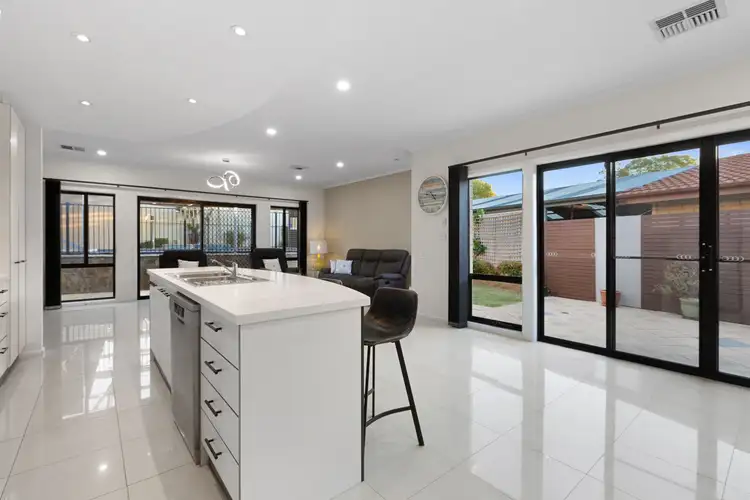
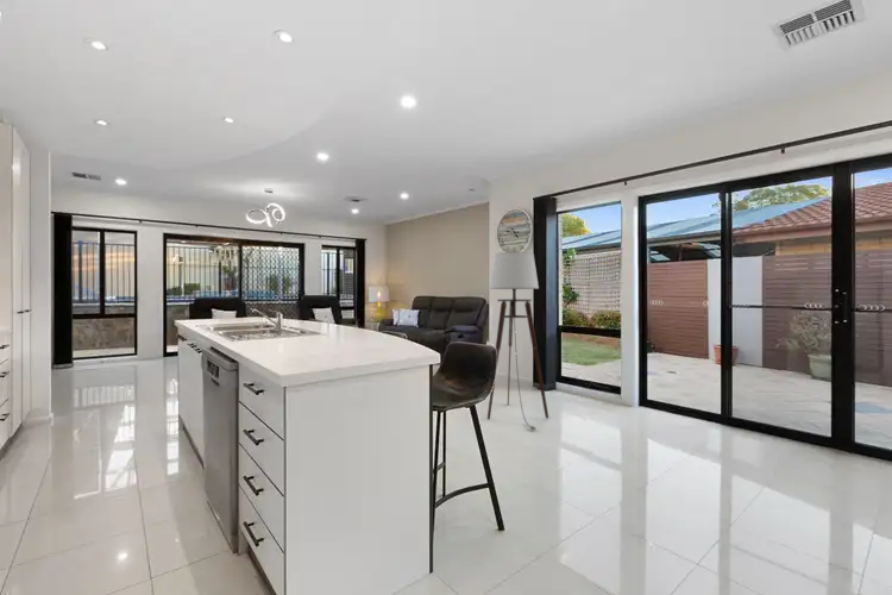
+ floor lamp (515, 336)
